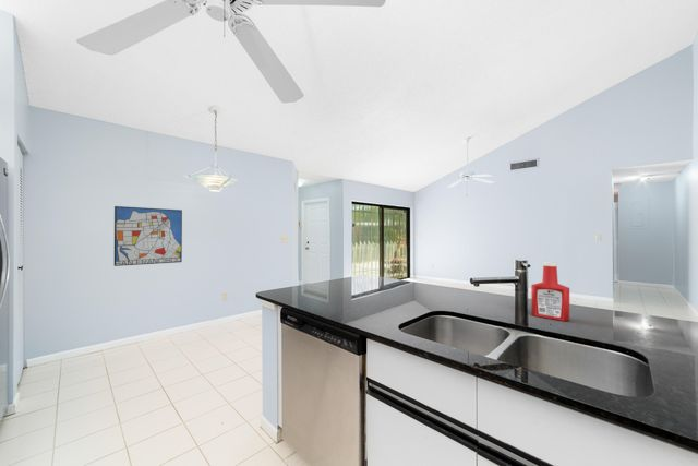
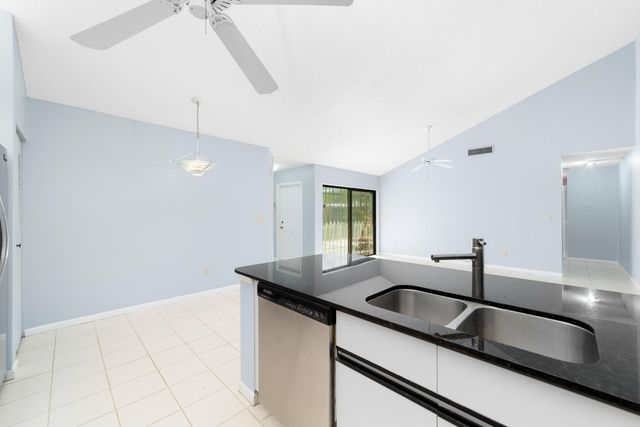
- soap bottle (550, 289)
- wall art (149, 236)
